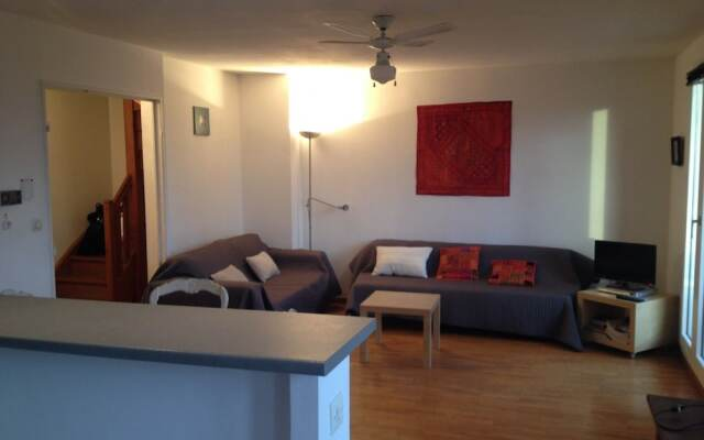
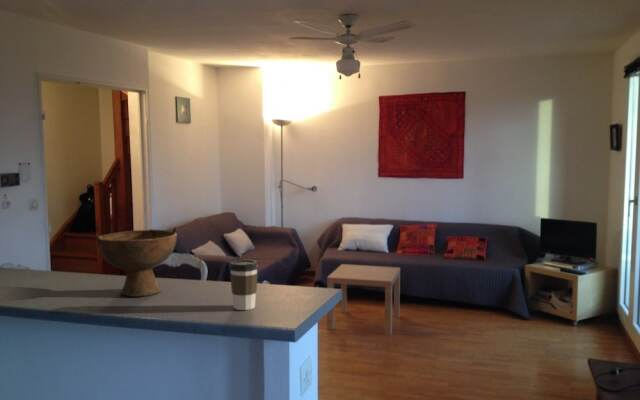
+ coffee cup (244, 284)
+ bowl (138, 261)
